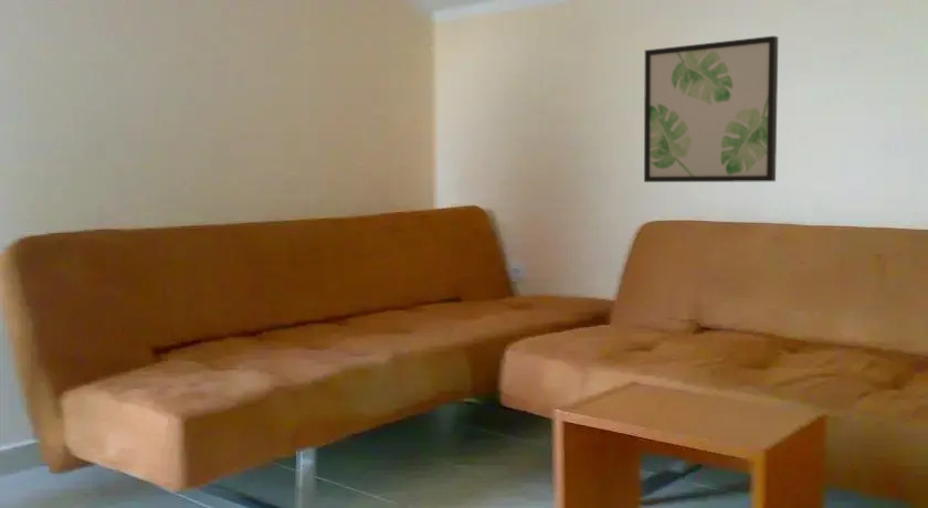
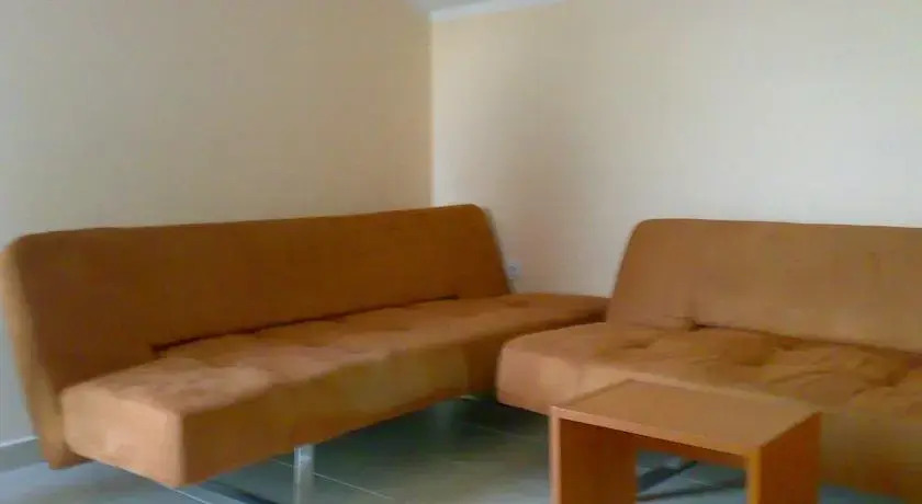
- wall art (707, 113)
